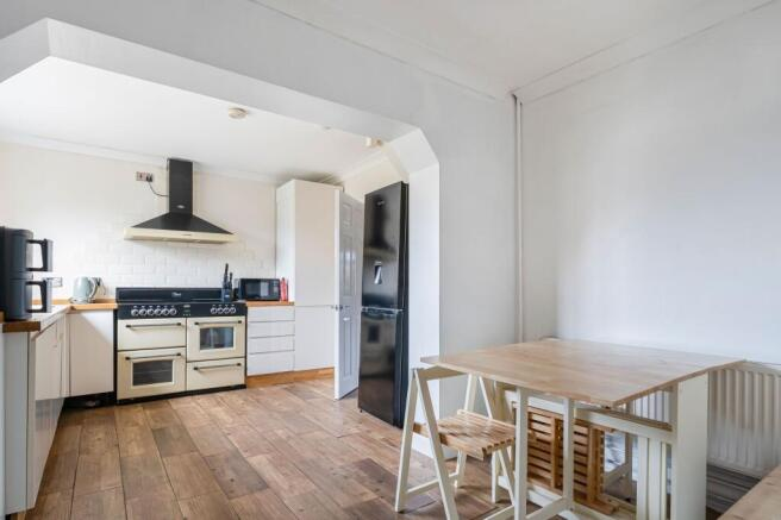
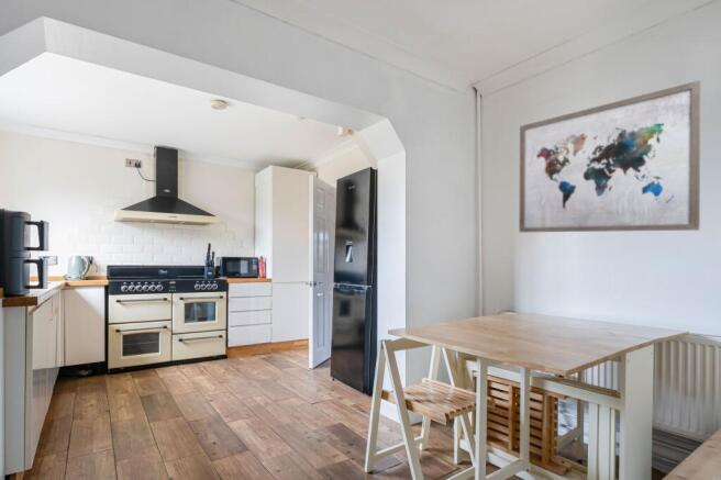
+ wall art (595, 169)
